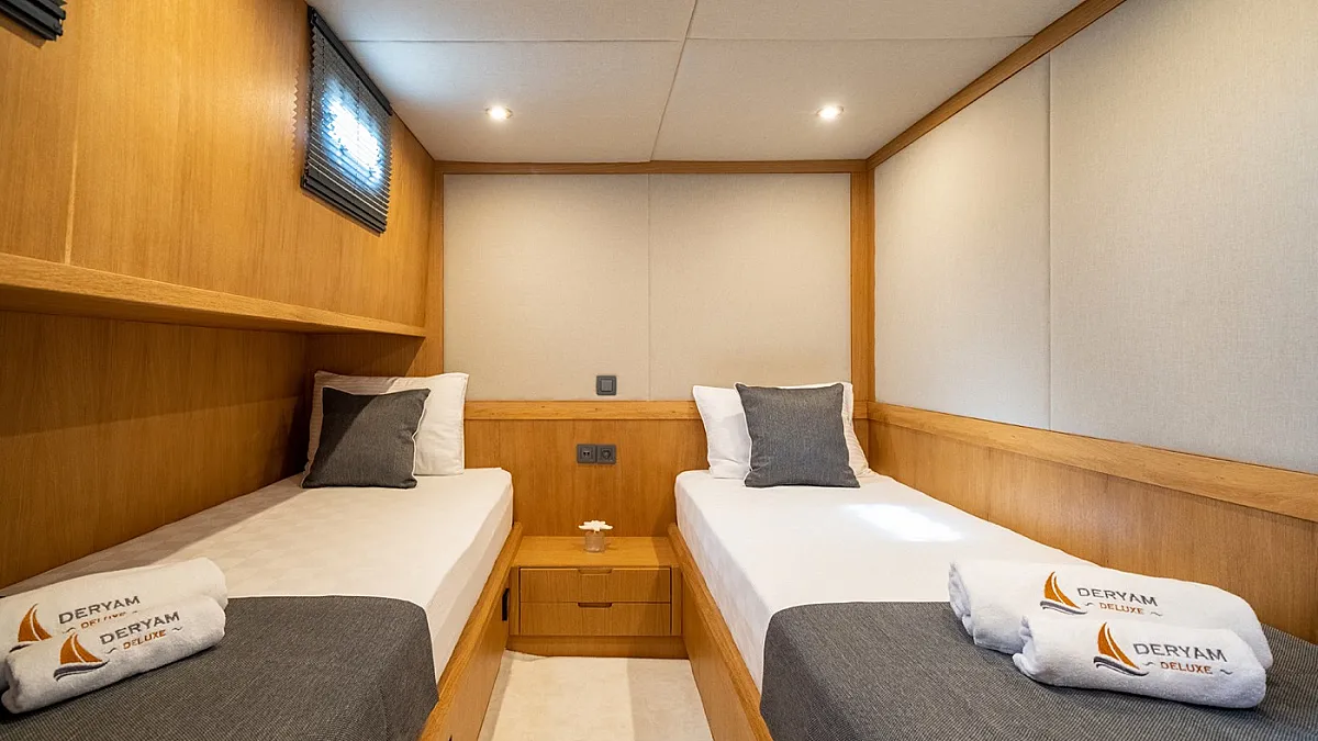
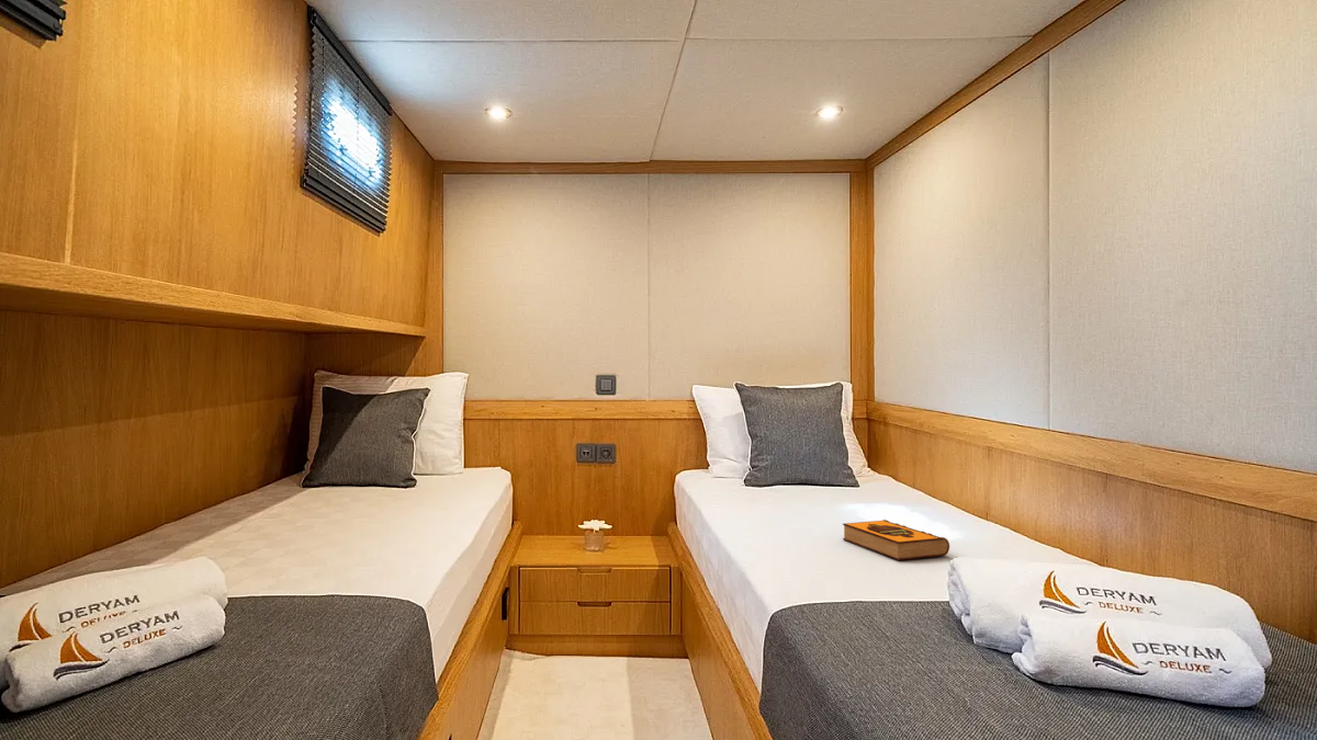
+ hardback book (893, 537)
